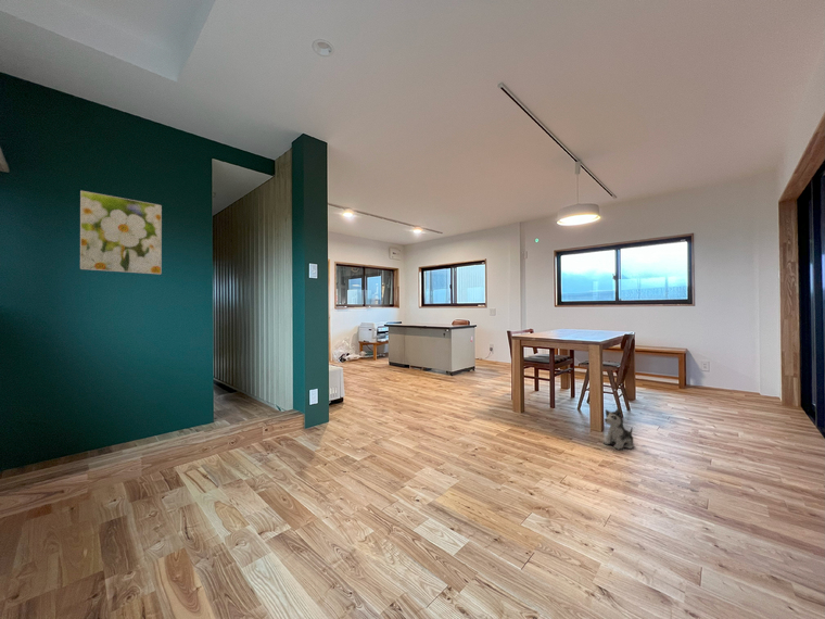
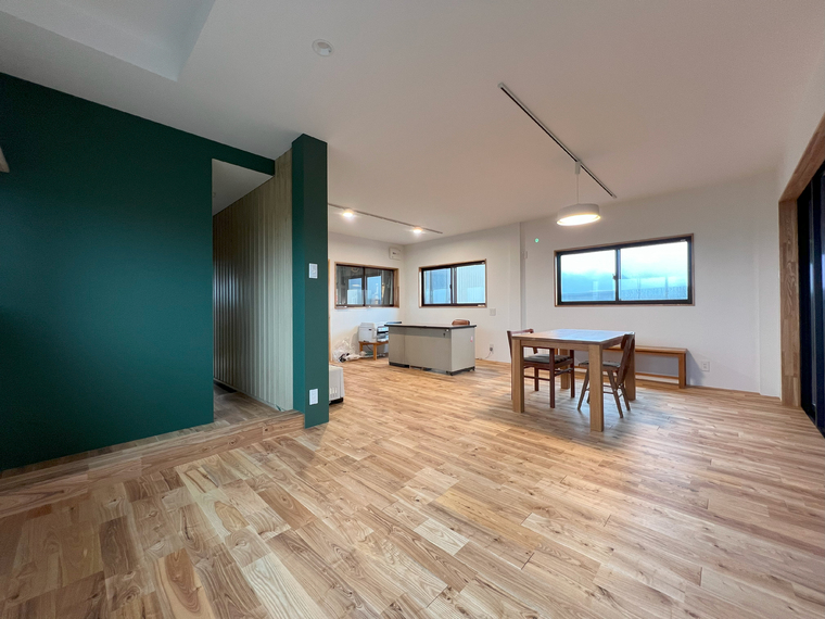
- plush toy (620, 425)
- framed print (123, 235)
